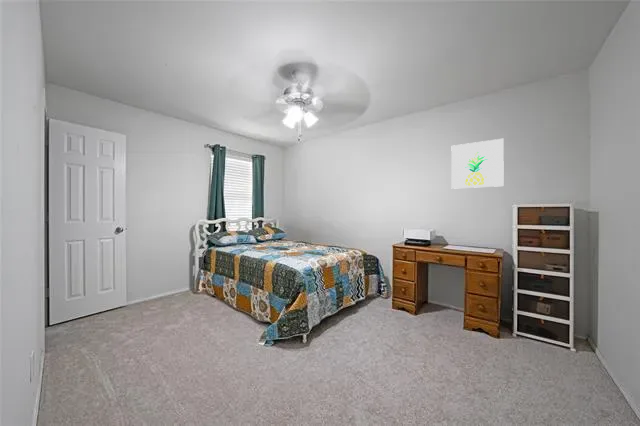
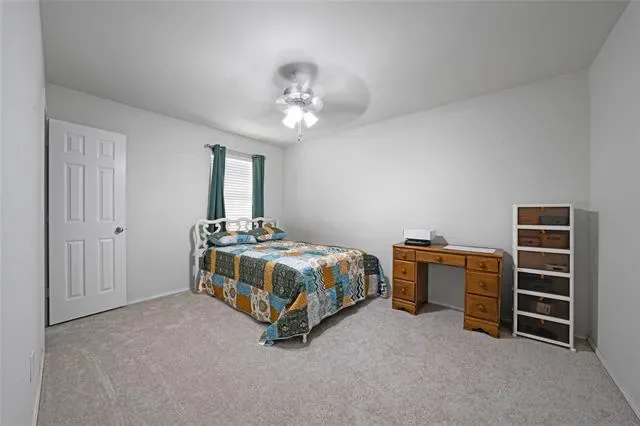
- wall art (476, 165)
